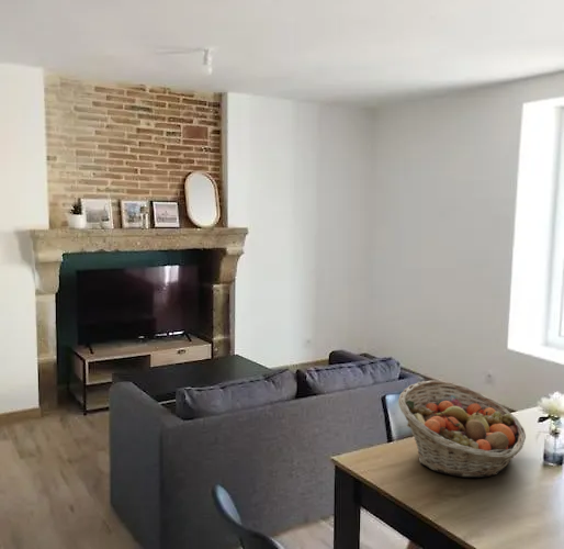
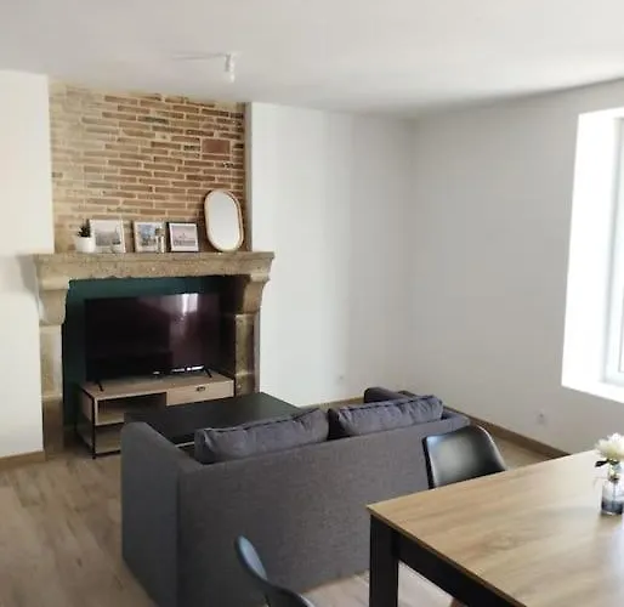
- fruit basket (460, 426)
